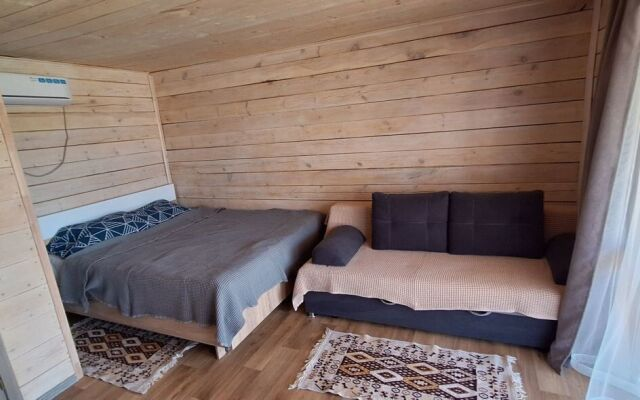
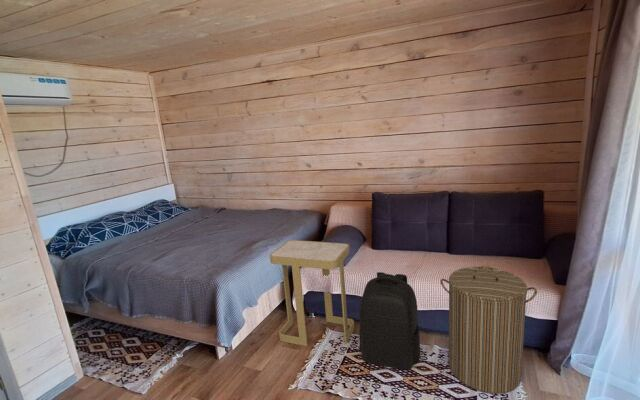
+ laundry hamper (485, 319)
+ side table (324, 292)
+ backpack (389, 312)
